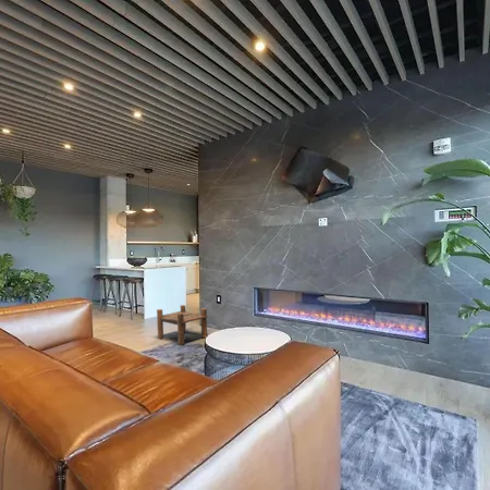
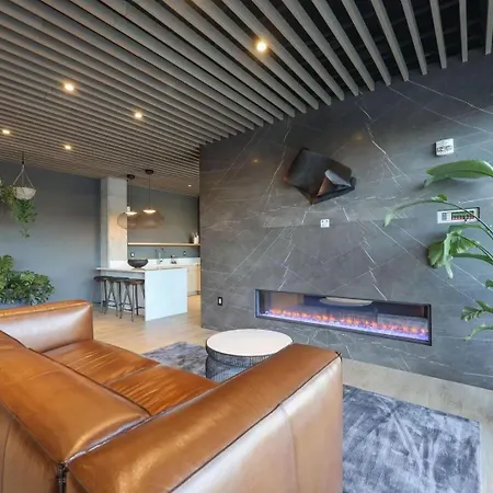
- stool (182, 323)
